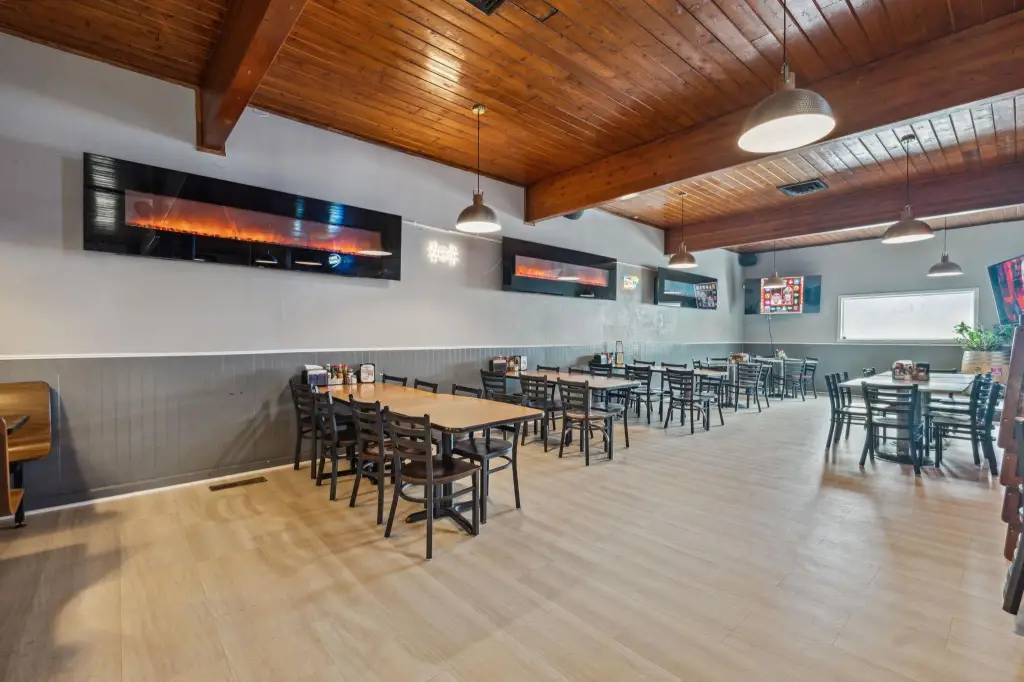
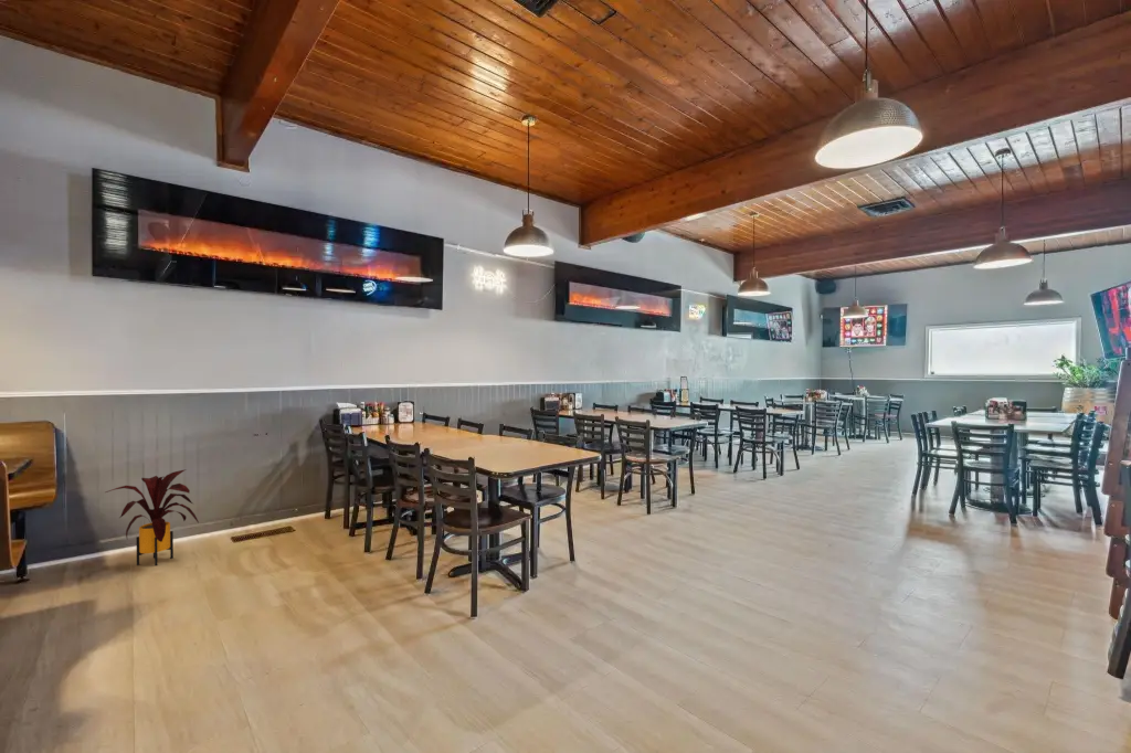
+ house plant (152, 517)
